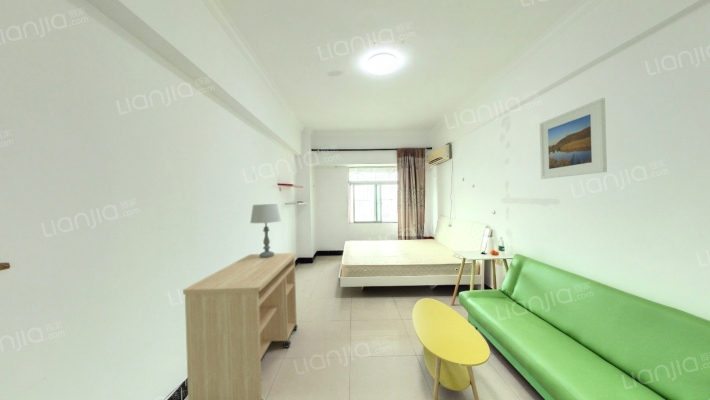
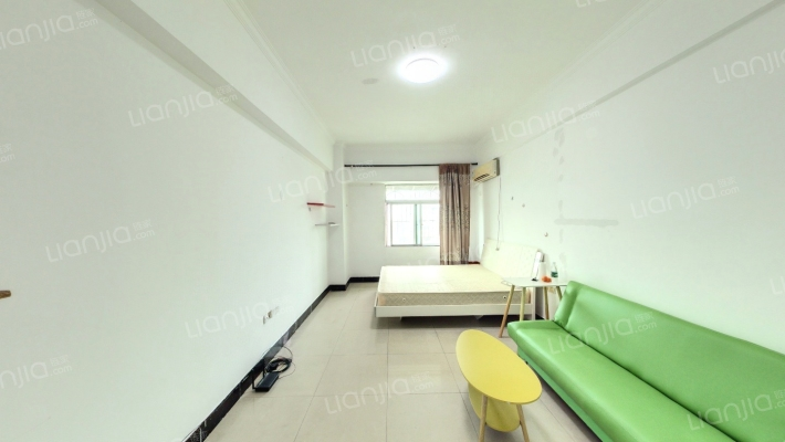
- desk (254, 314)
- table lamp (266, 230)
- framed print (568, 144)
